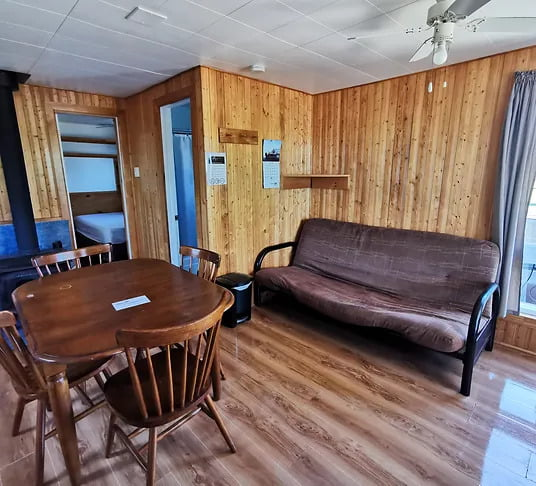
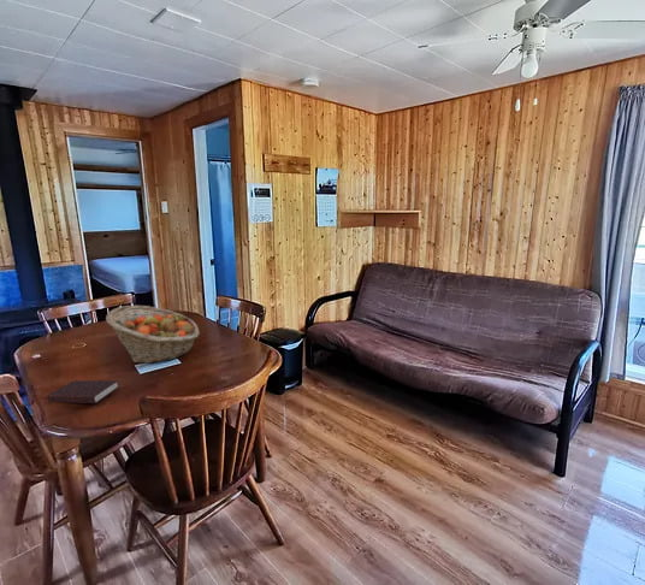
+ fruit basket (155, 330)
+ book (83, 390)
